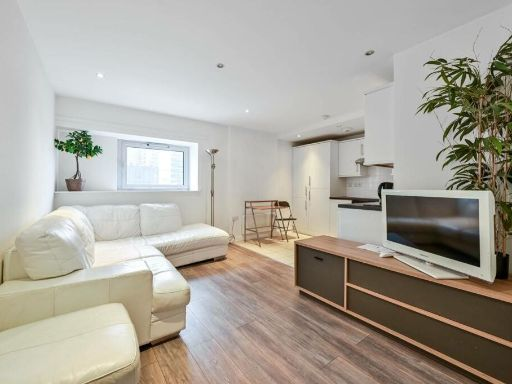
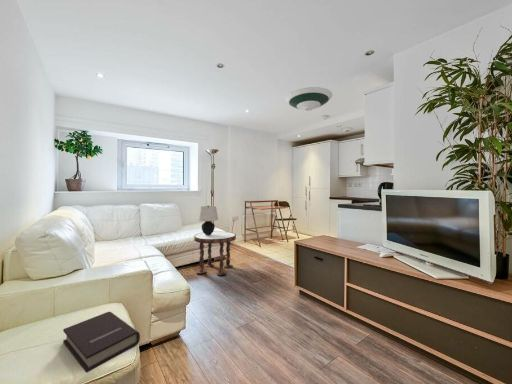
+ book (101, 336)
+ side table (219, 251)
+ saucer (308, 103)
+ table lamp (208, 219)
